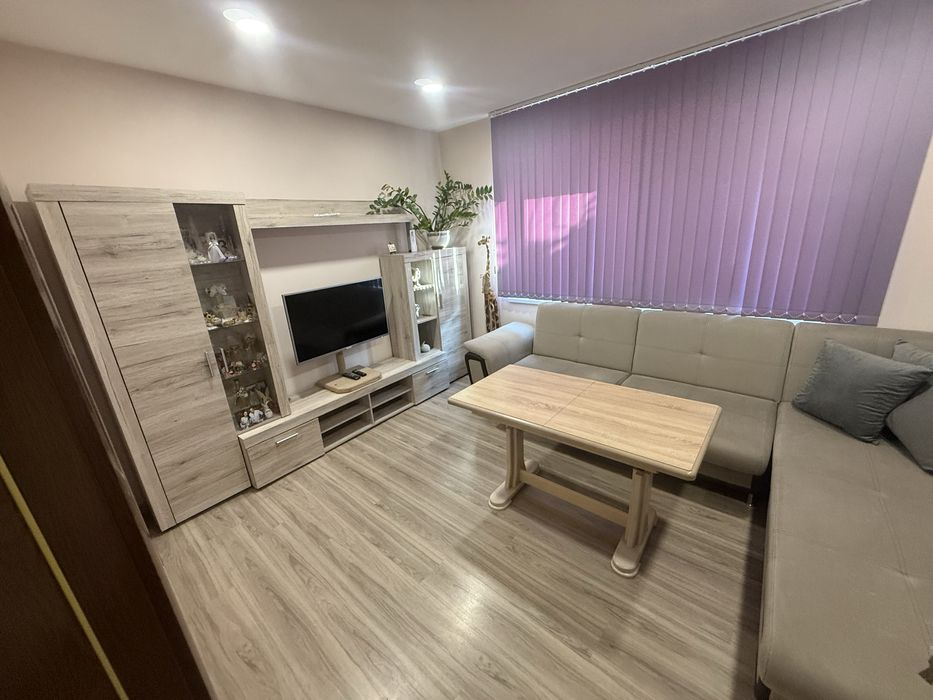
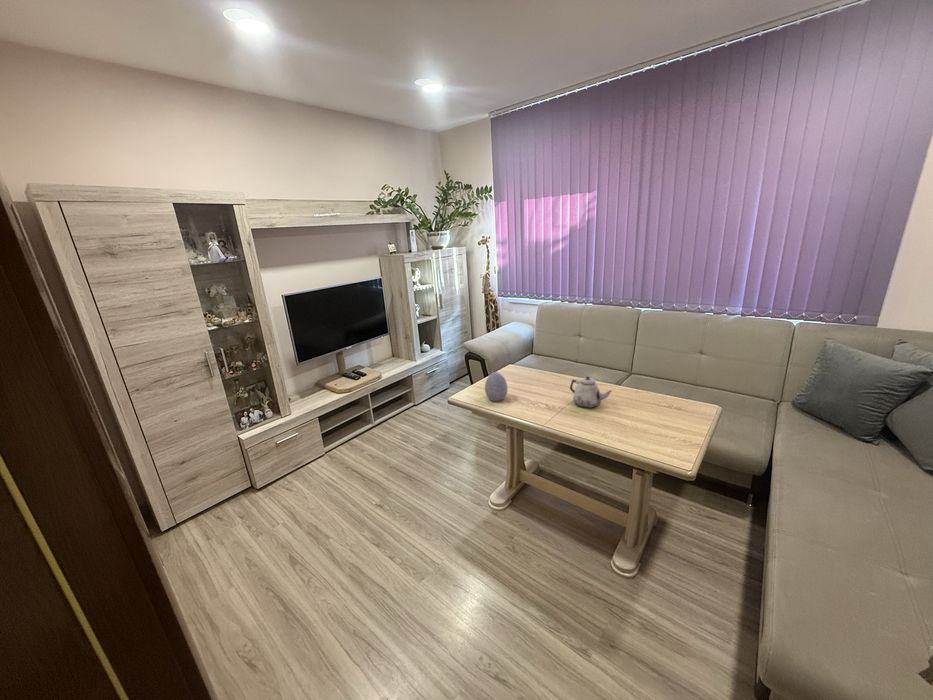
+ decorative egg (495, 385)
+ teapot (590, 390)
